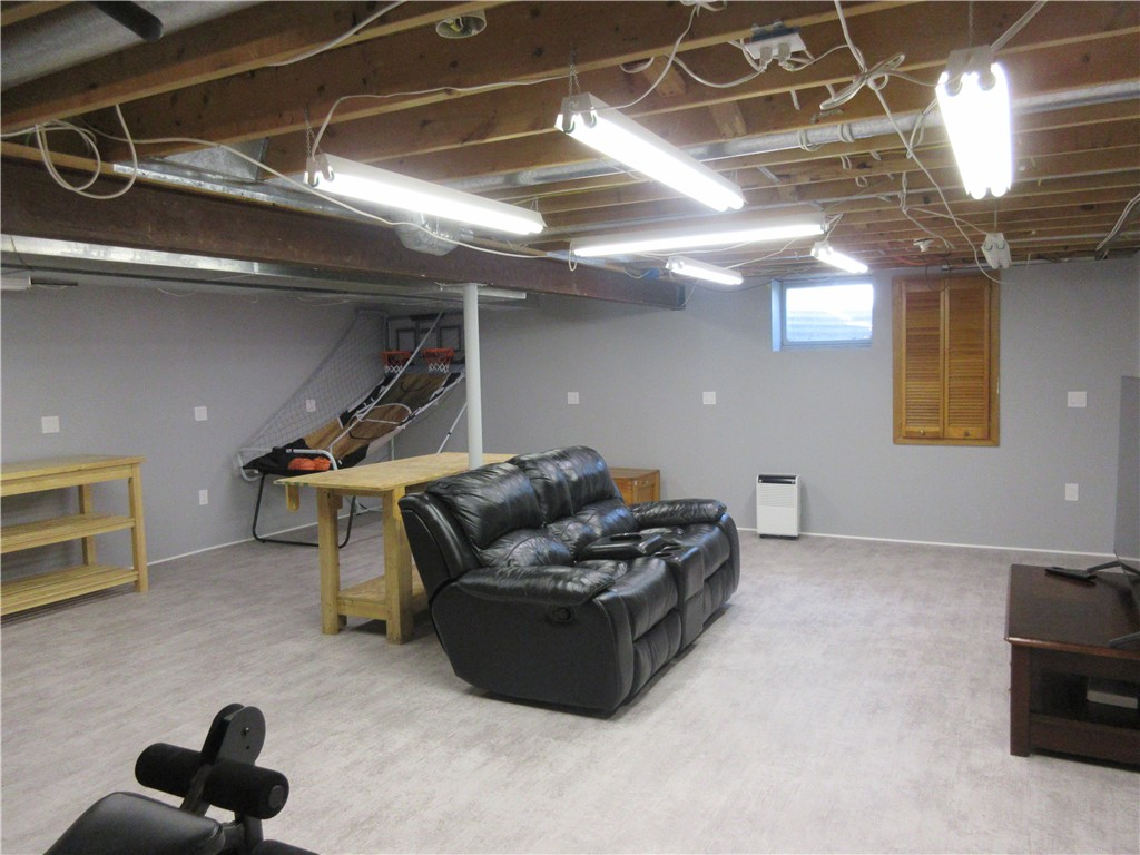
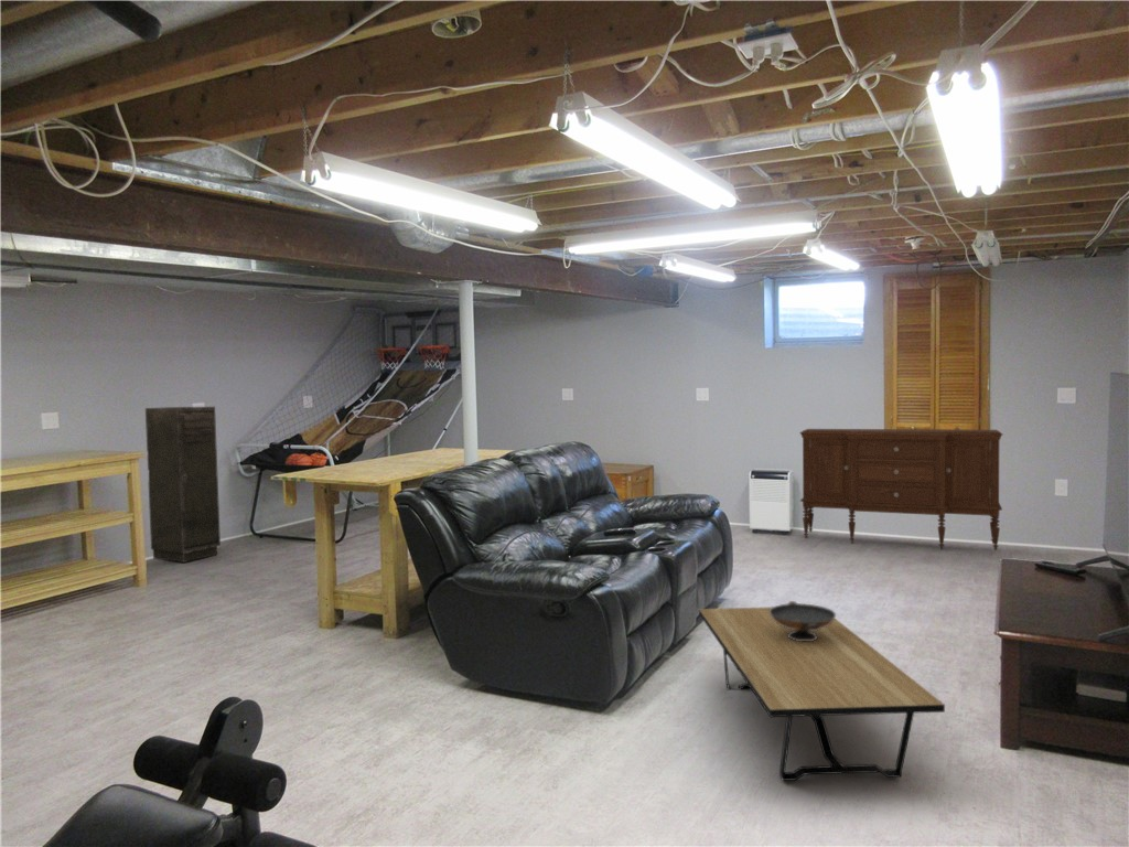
+ decorative bowl (802, 625)
+ storage cabinet (183, 482)
+ sideboard (896, 486)
+ coffee table (799, 688)
